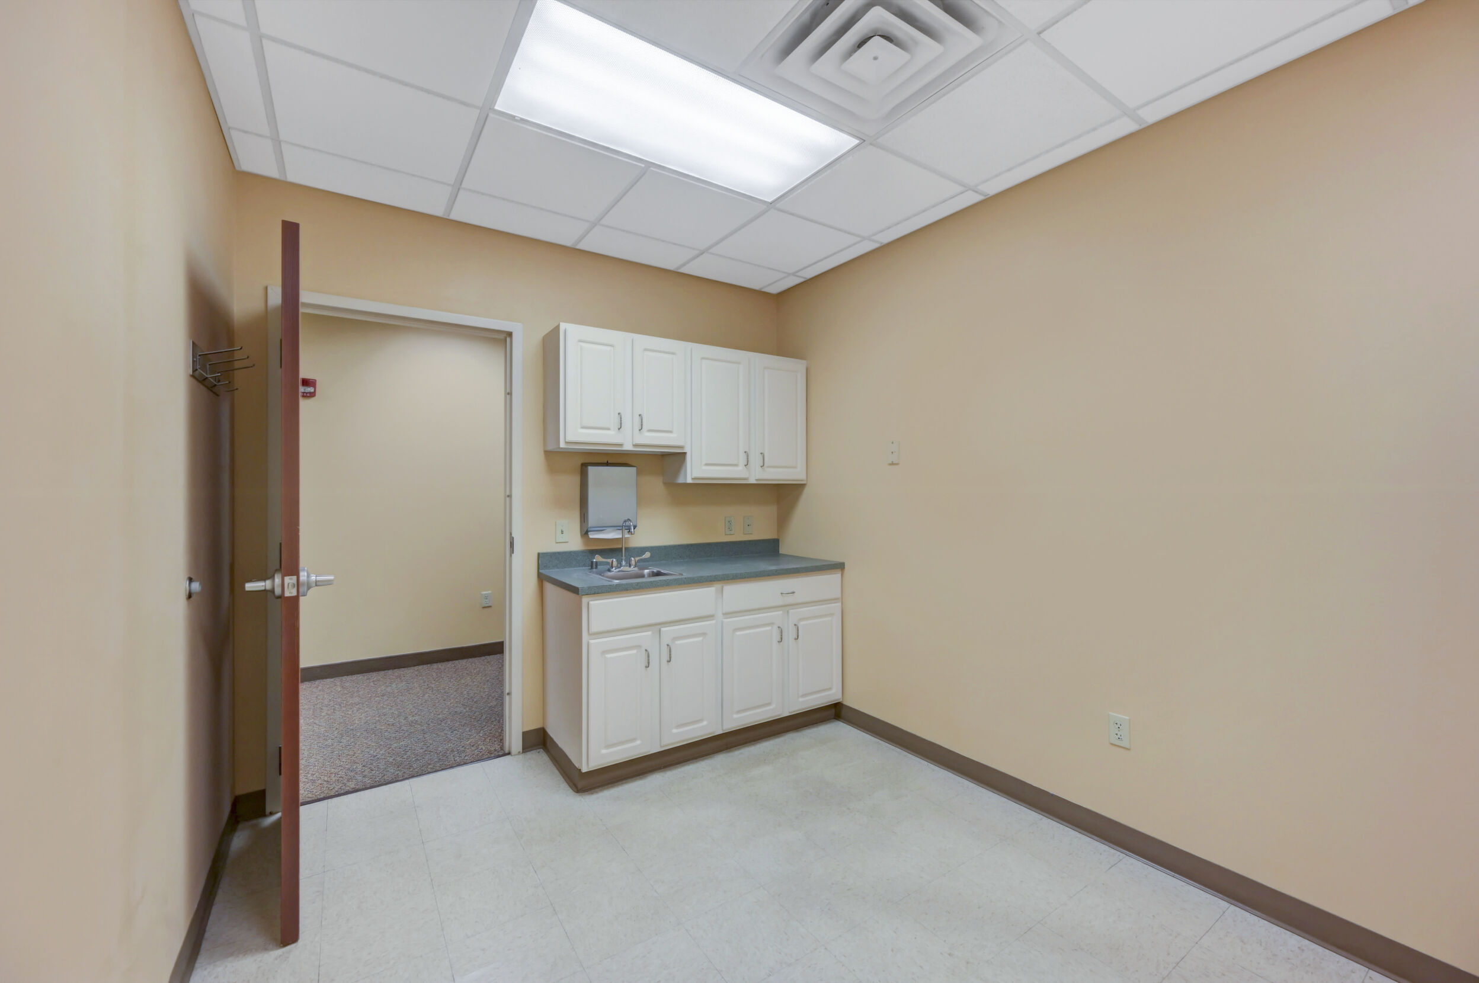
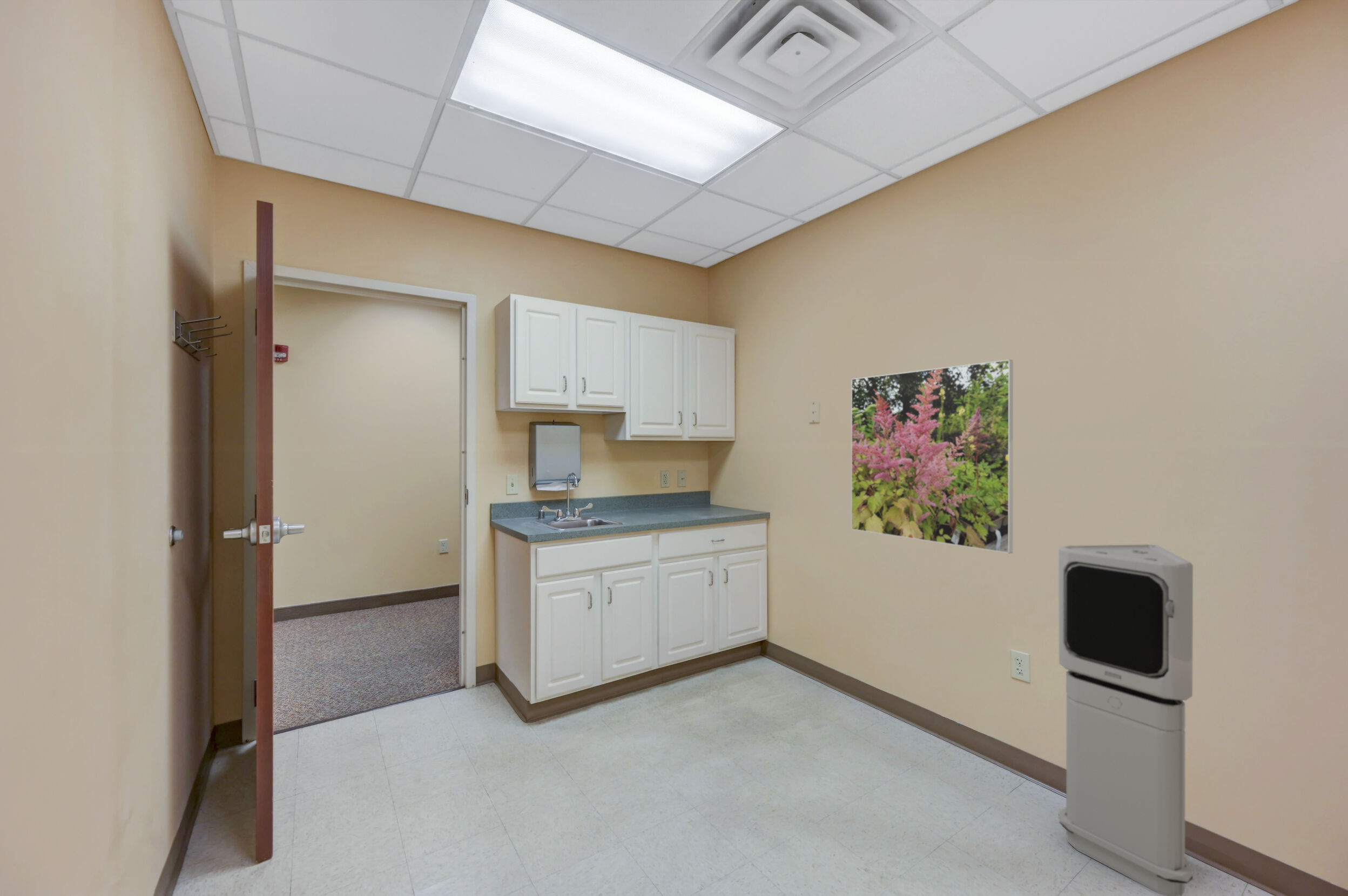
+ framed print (922, 455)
+ air purifier (1134, 700)
